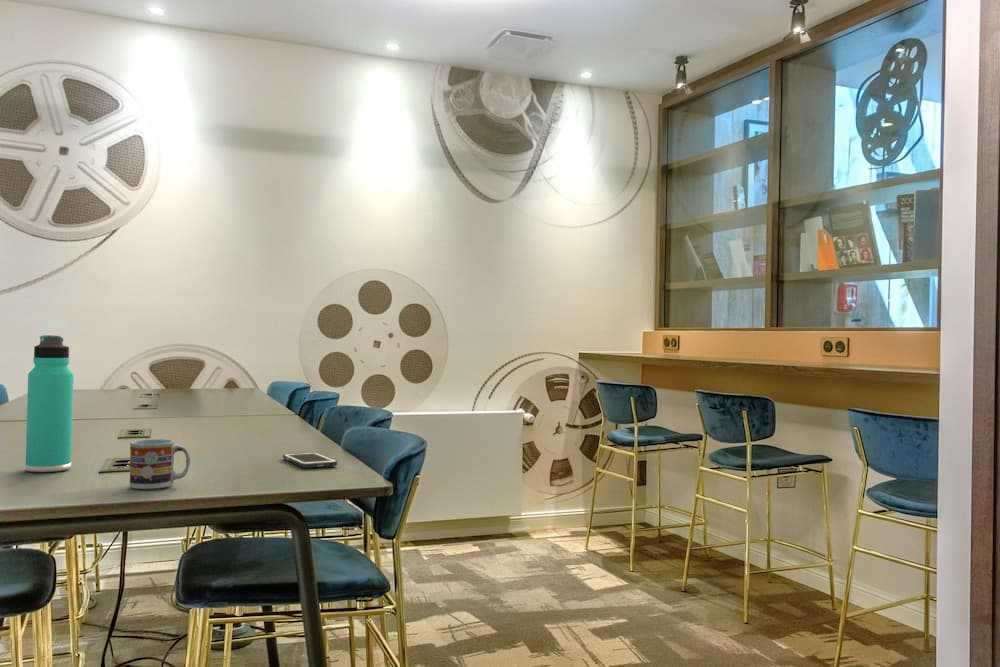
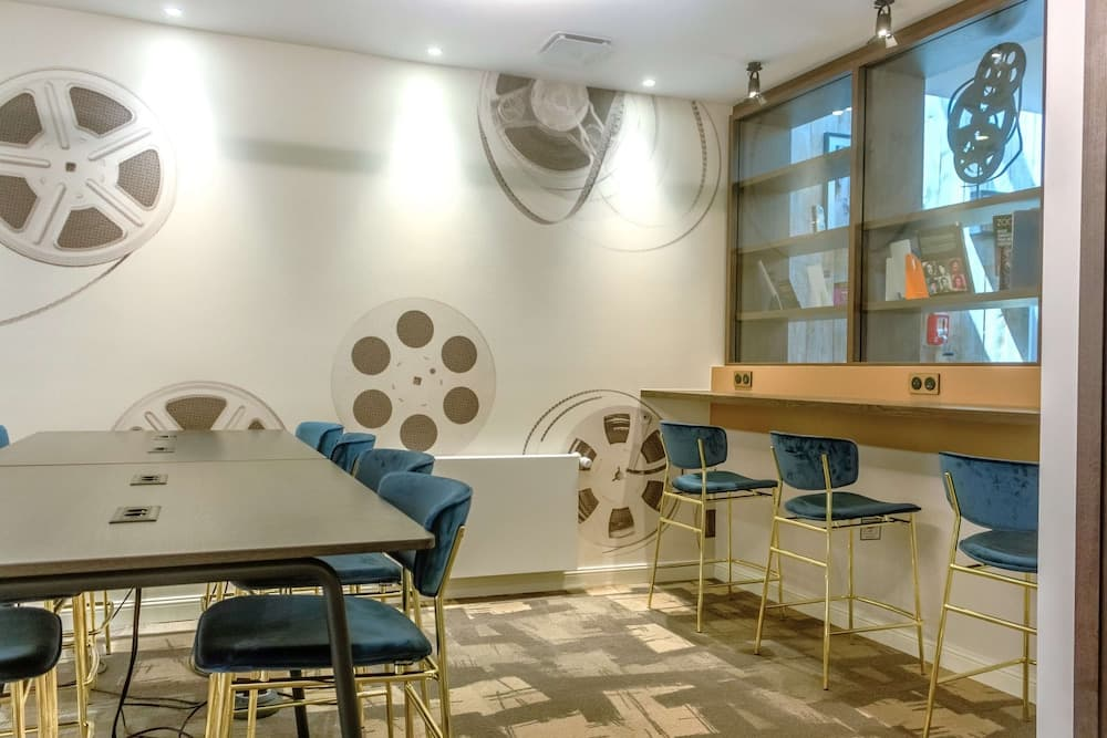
- cell phone (309, 459)
- thermos bottle (50, 402)
- cup (160, 463)
